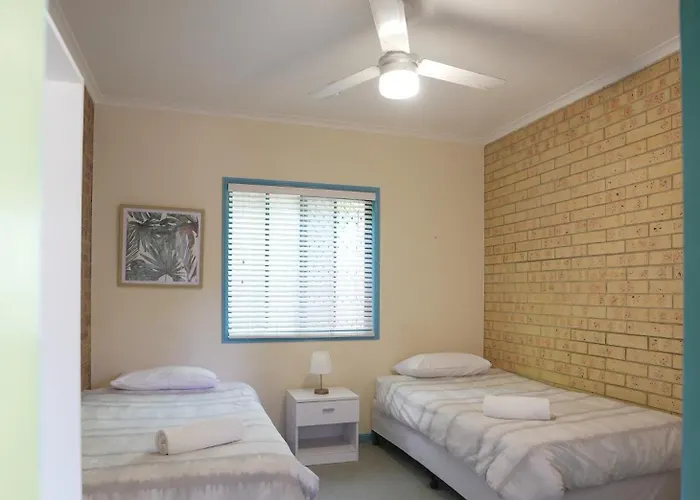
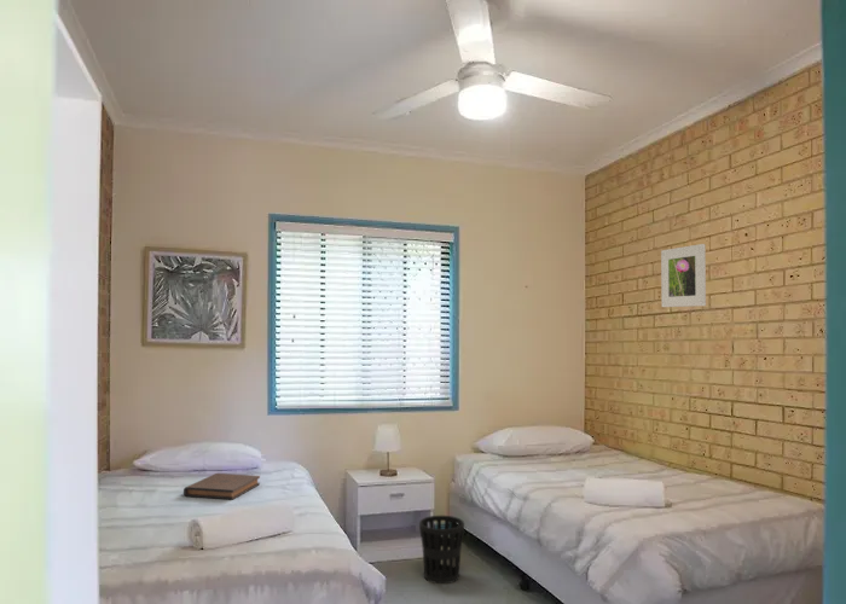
+ wastebasket (441, 550)
+ book (222, 484)
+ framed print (682, 277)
